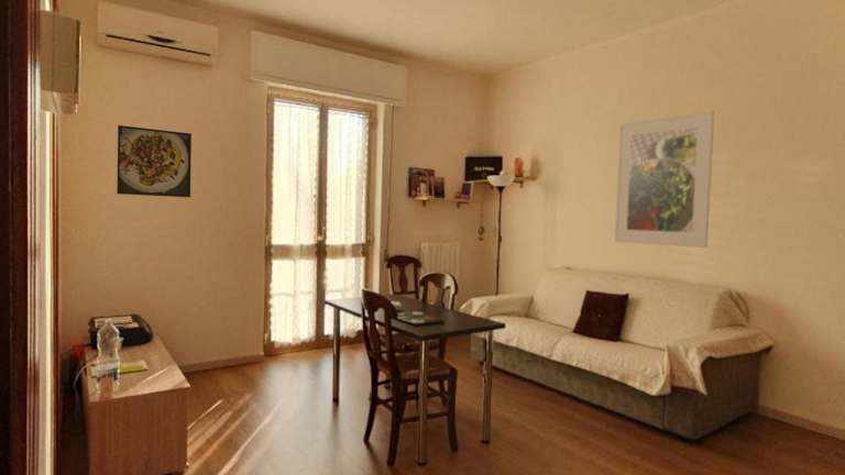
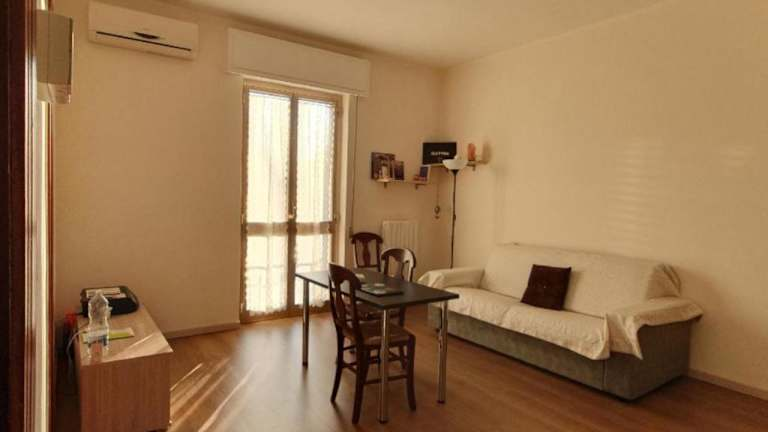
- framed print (155, 163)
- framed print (660, 181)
